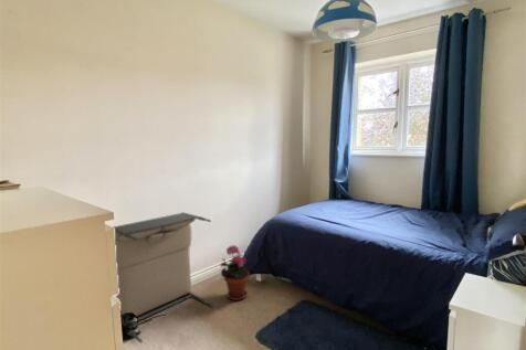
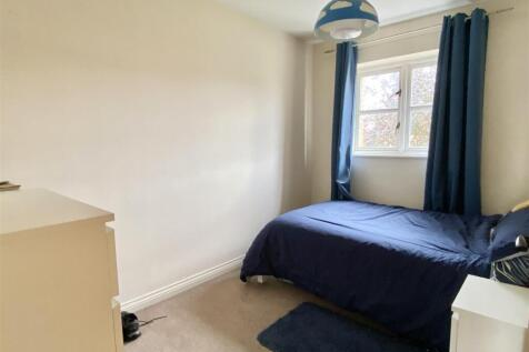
- potted plant (235, 271)
- laundry hamper (165, 268)
